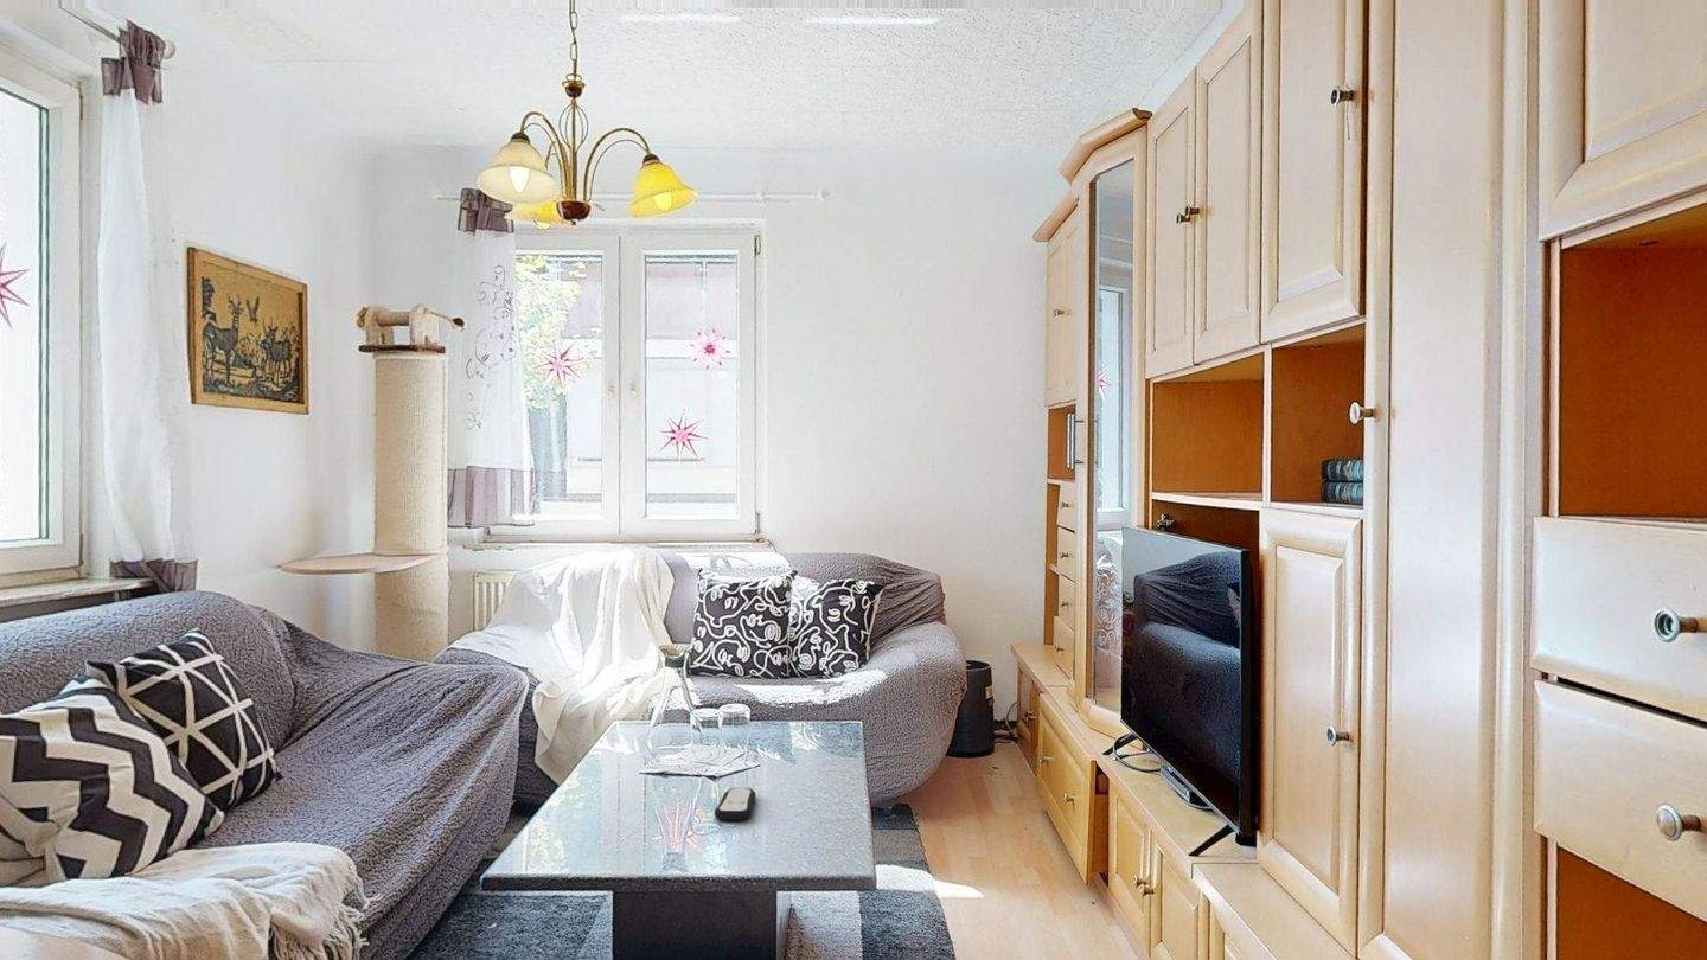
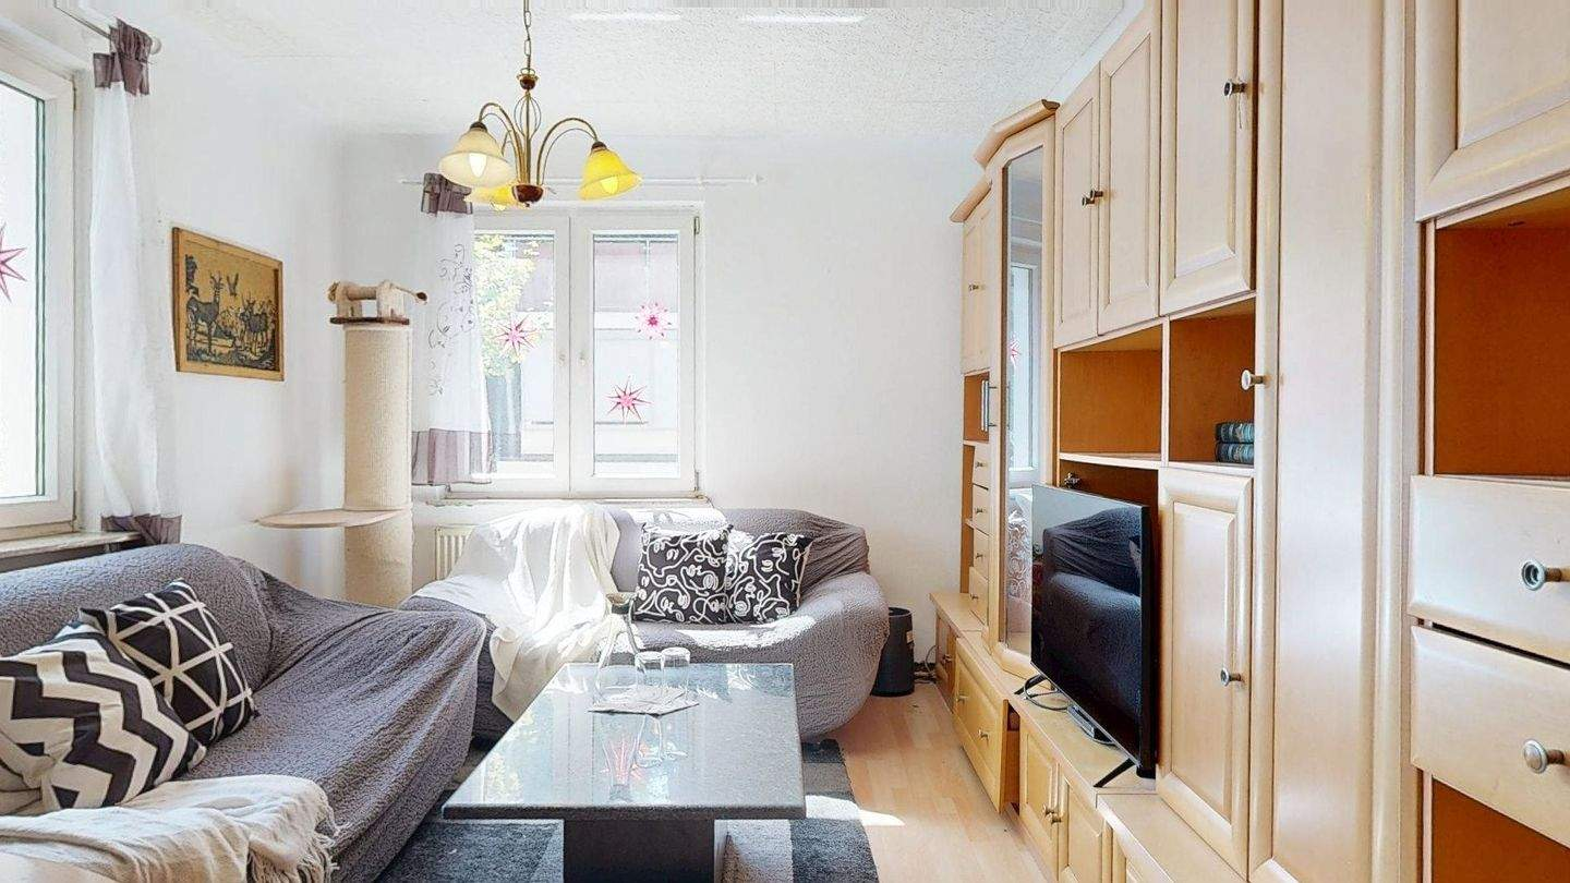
- remote control (736, 802)
